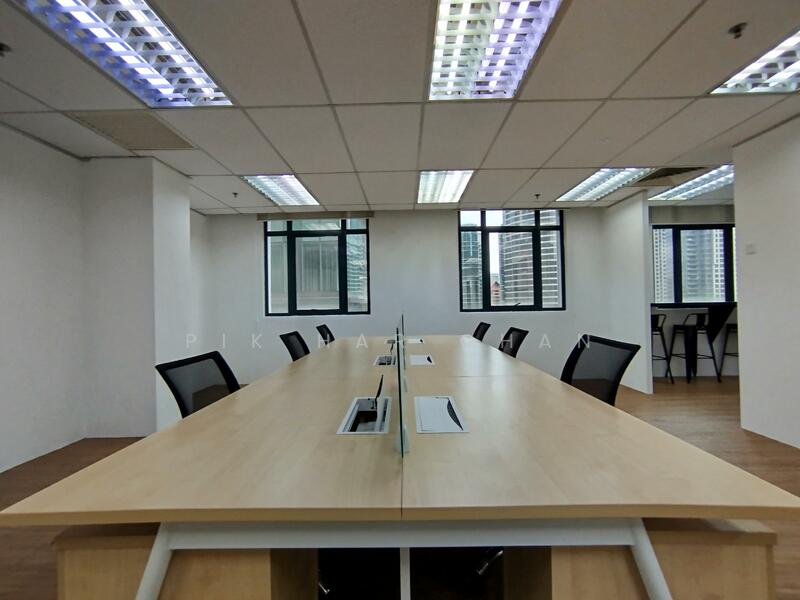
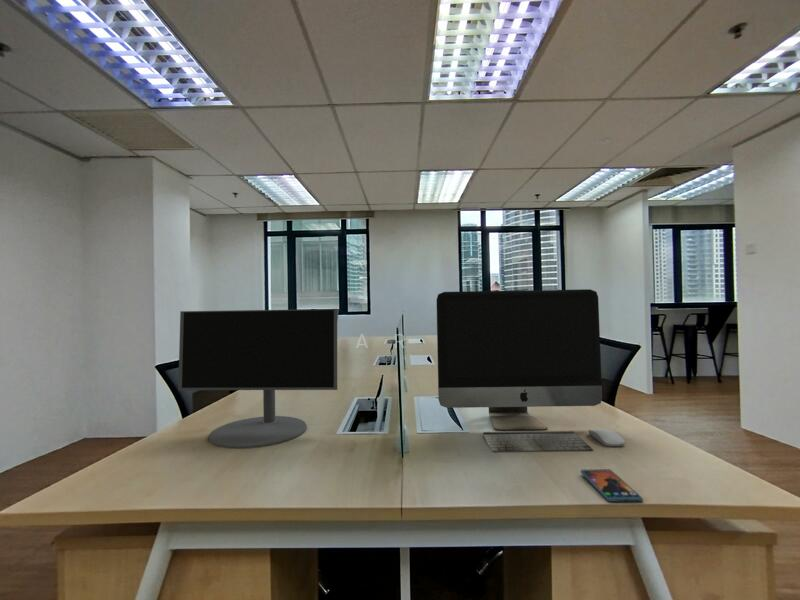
+ computer monitor (258, 370)
+ smartphone (609, 484)
+ computer monitor (521, 360)
